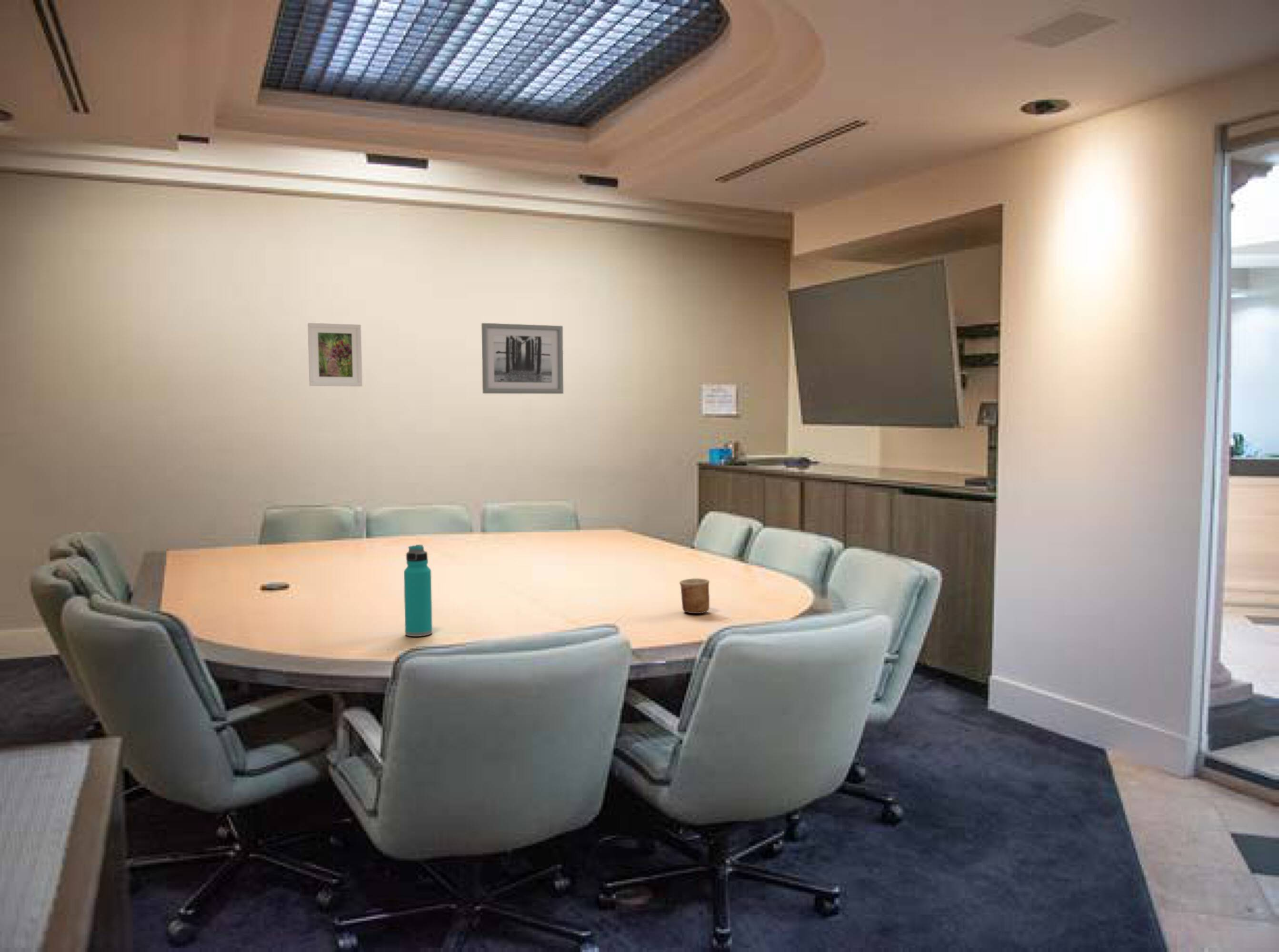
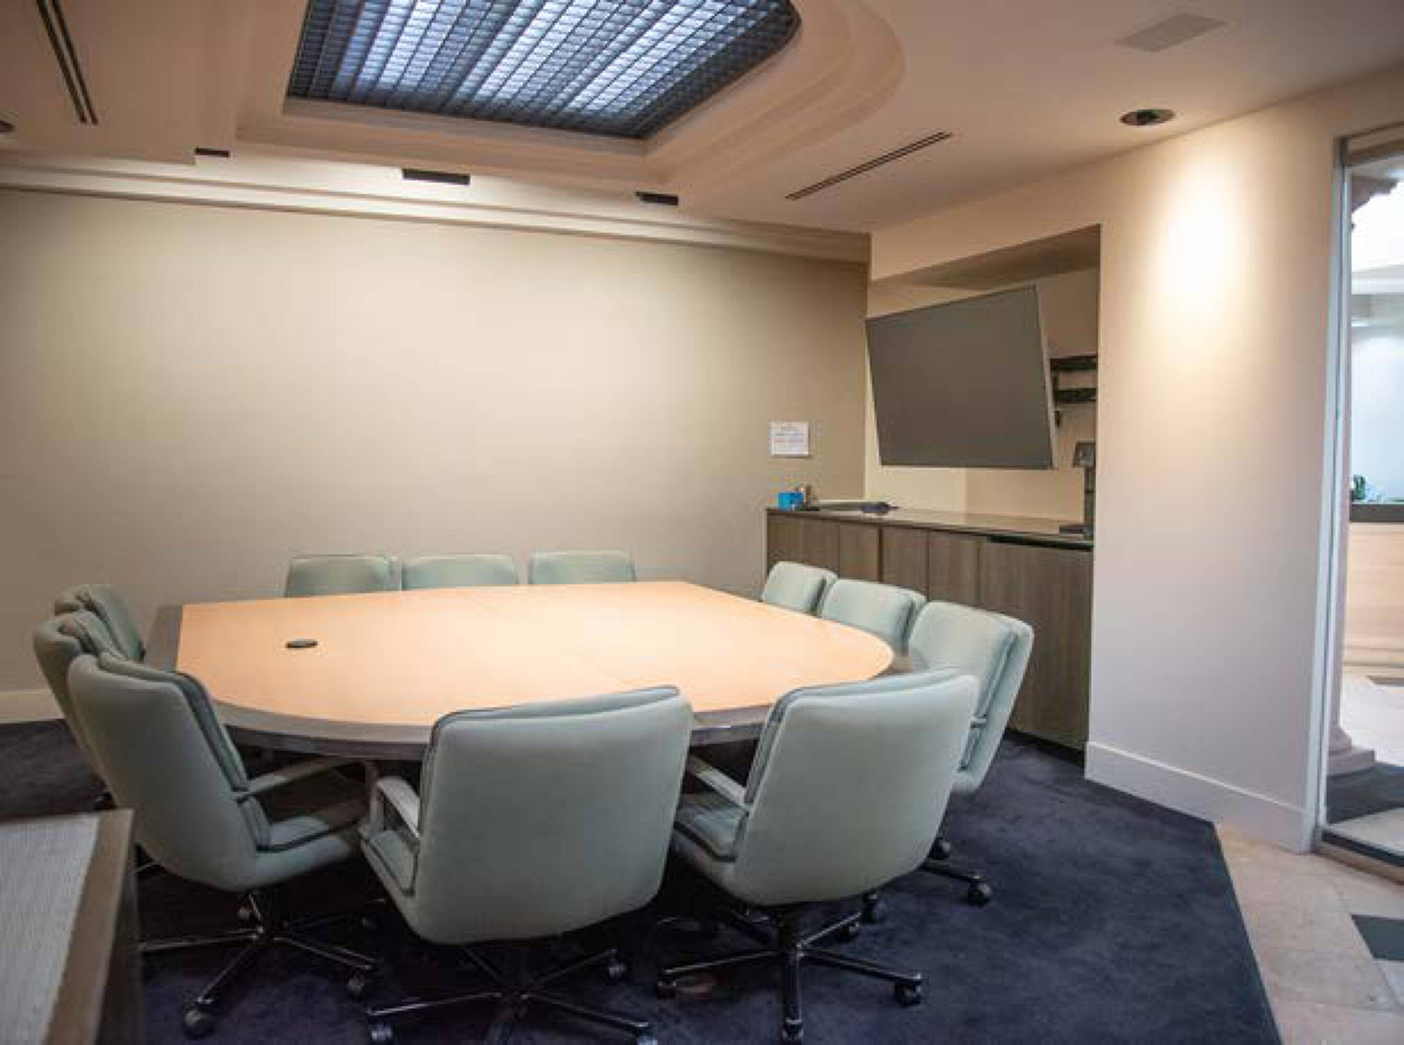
- water bottle (418, 589)
- cup (694, 596)
- wall art (523, 359)
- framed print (335, 355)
